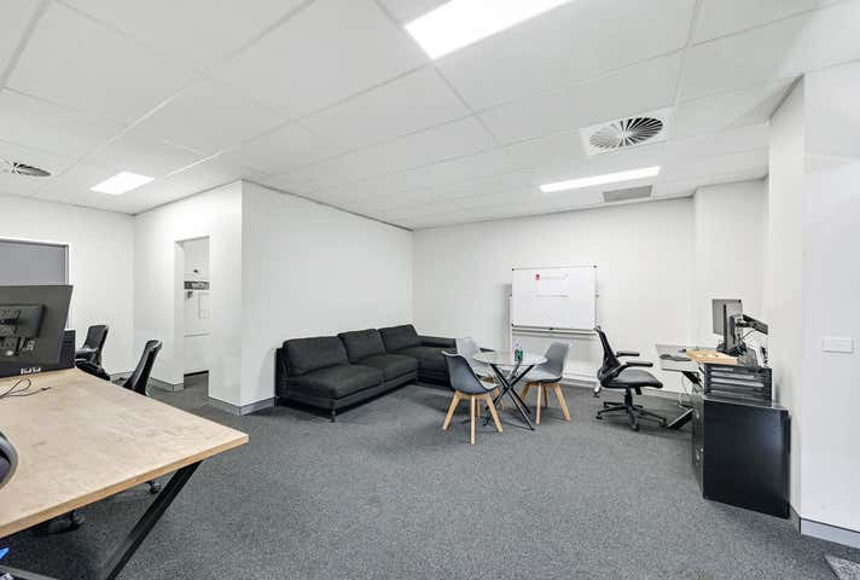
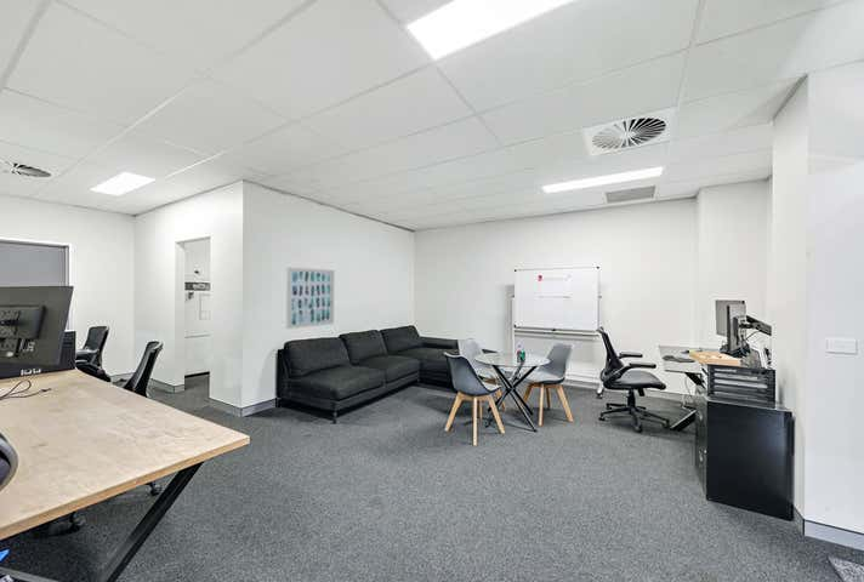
+ wall art (312, 297)
